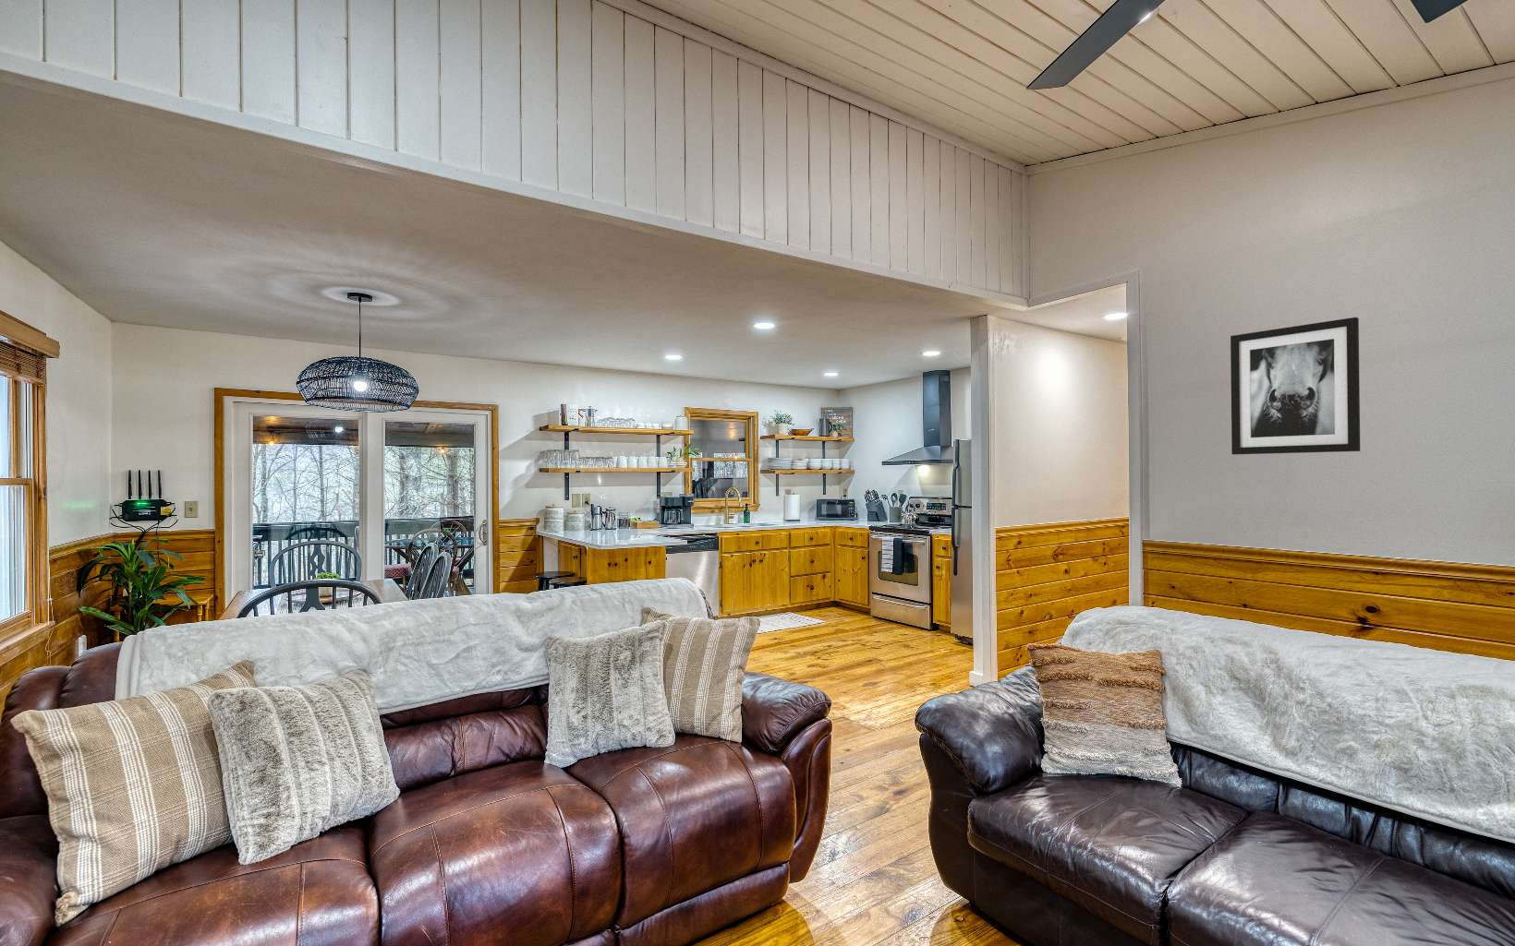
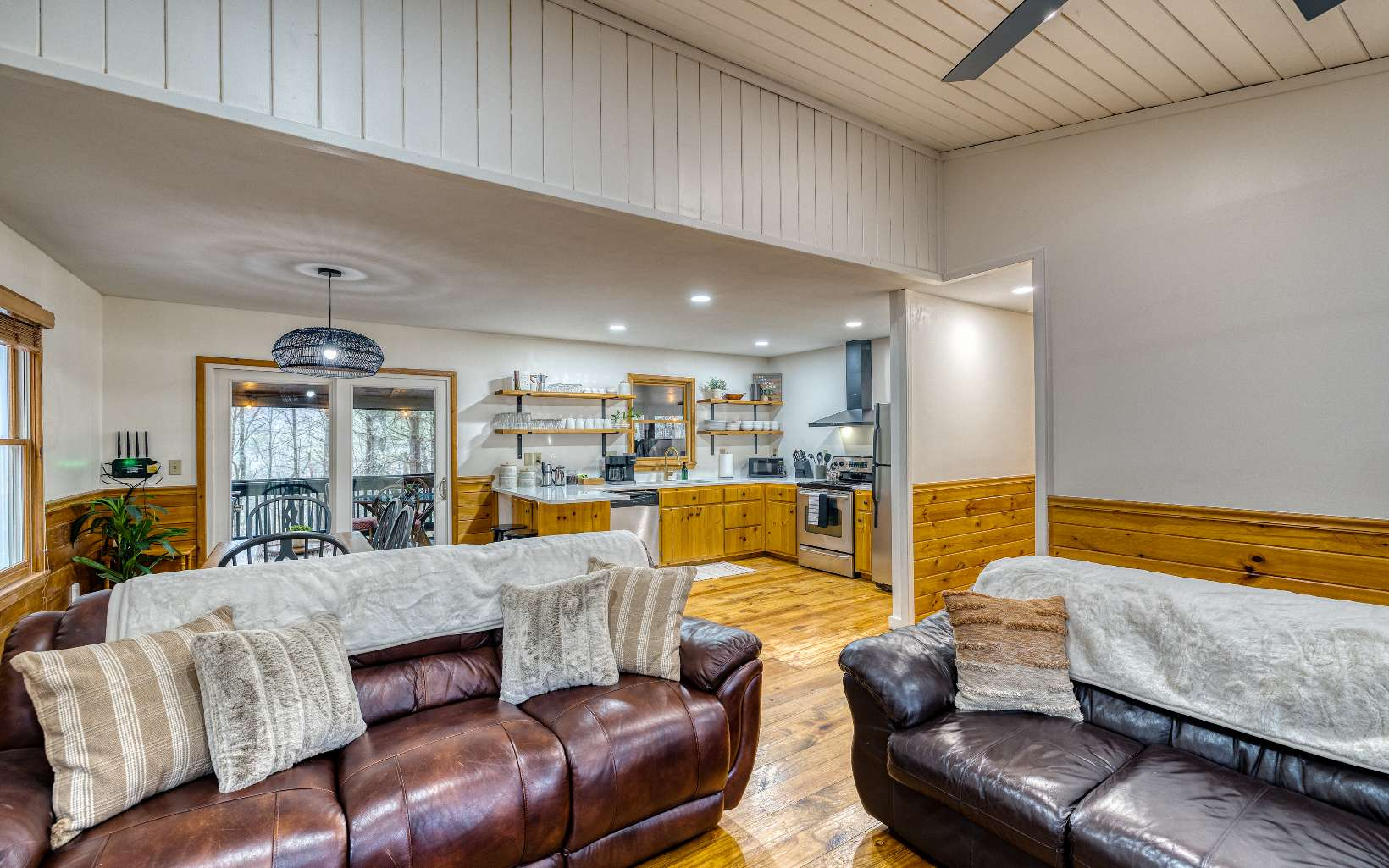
- wall art (1291, 389)
